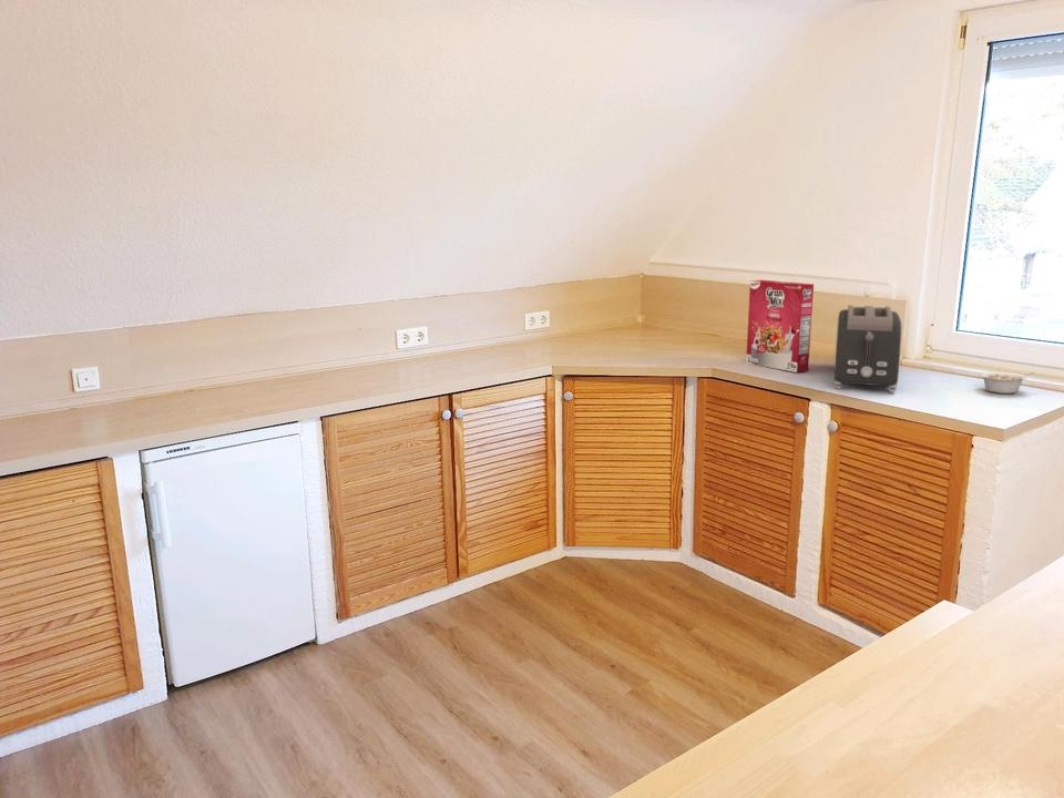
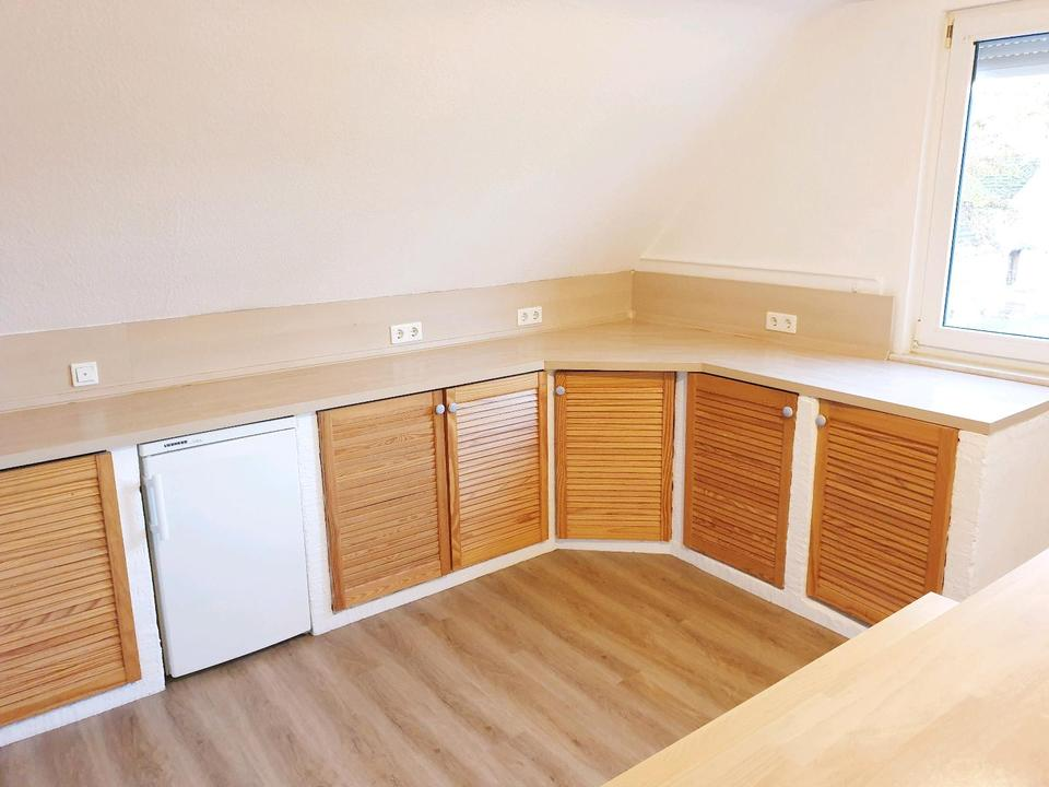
- legume (1003, 381)
- toaster (867, 344)
- cereal box (778, 325)
